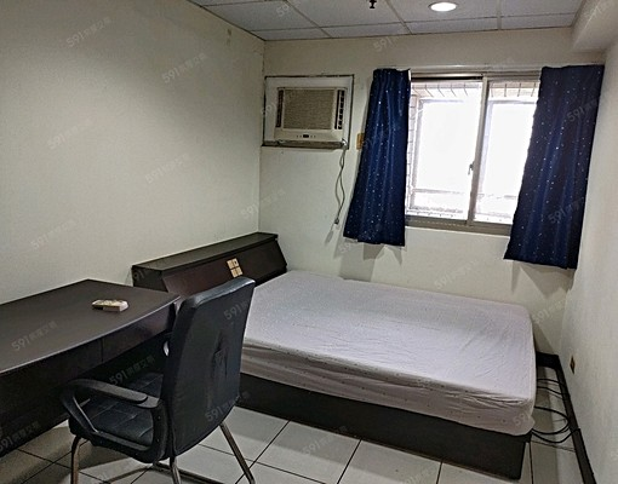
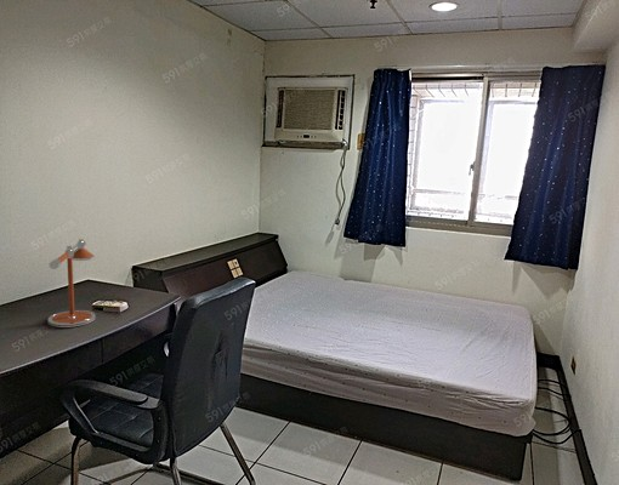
+ desk lamp (72, 281)
